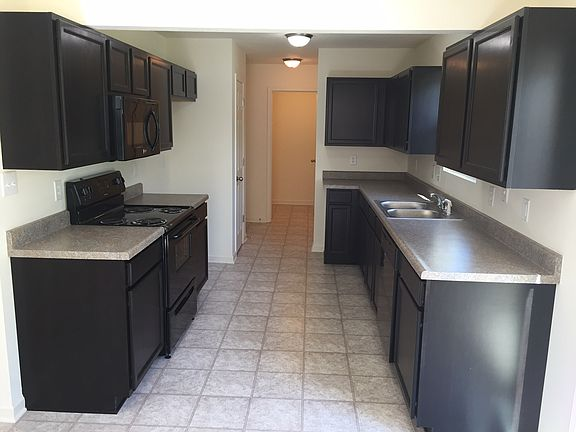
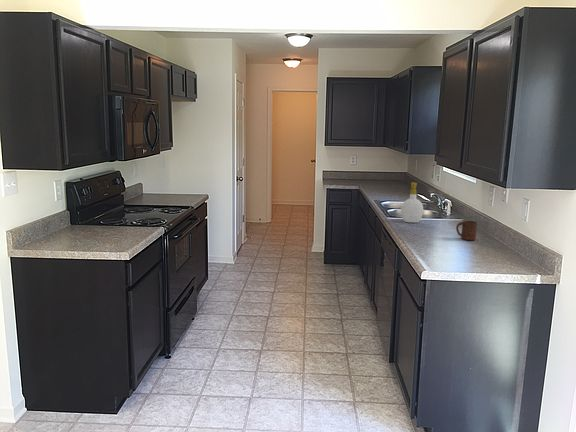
+ soap bottle (412, 202)
+ cup (467, 230)
